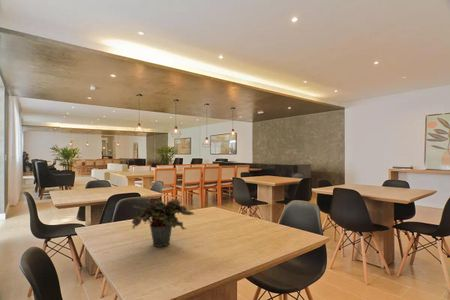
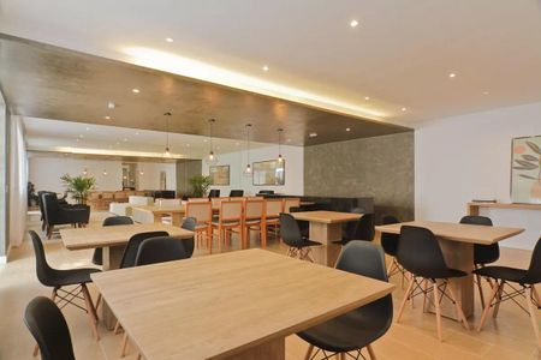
- potted plant (162, 221)
